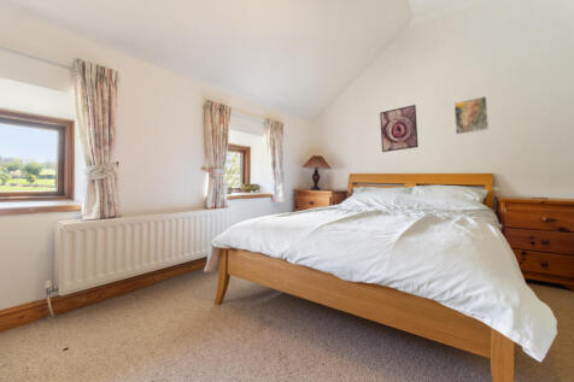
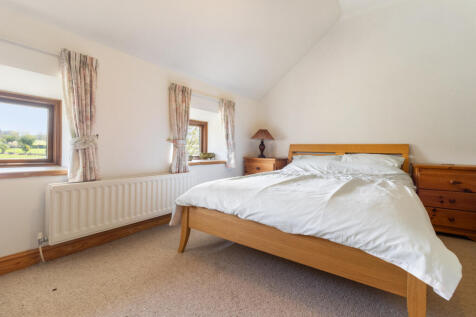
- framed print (470, 116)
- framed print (398, 129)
